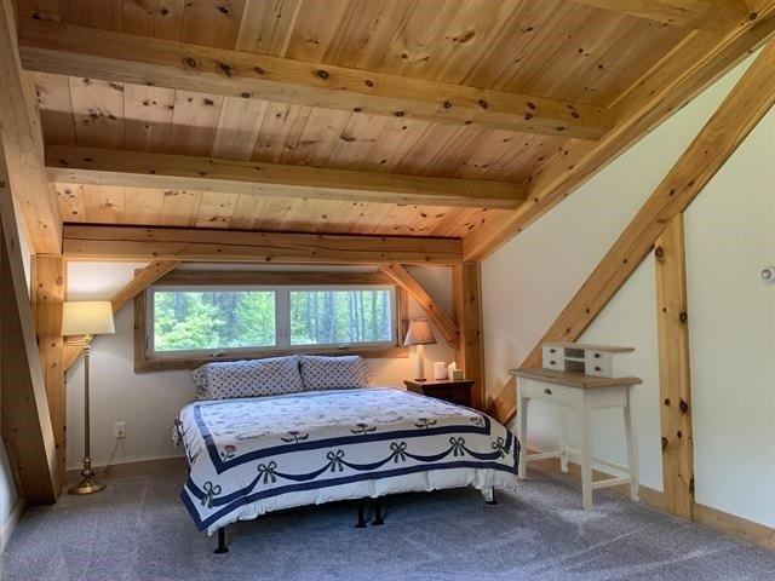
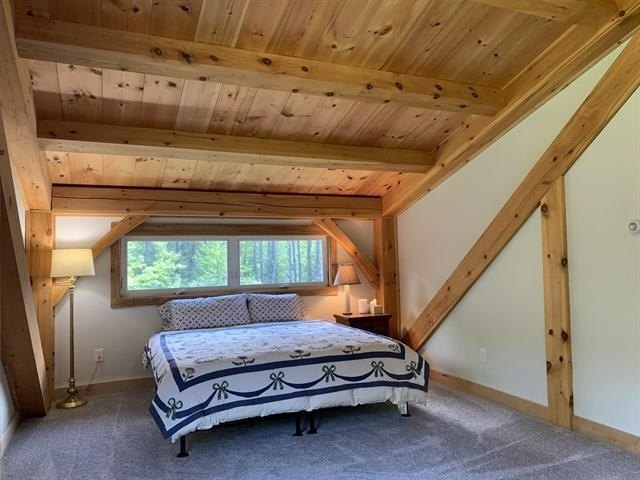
- desk (567, 416)
